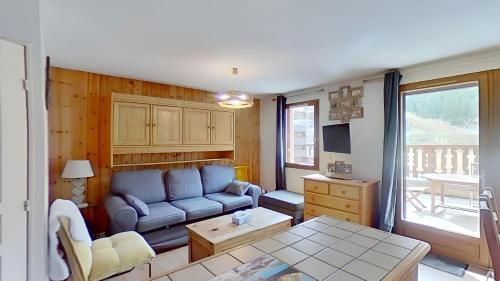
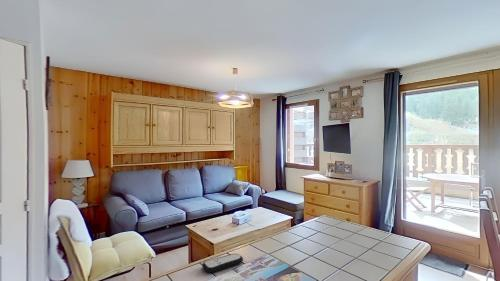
+ remote control (223, 262)
